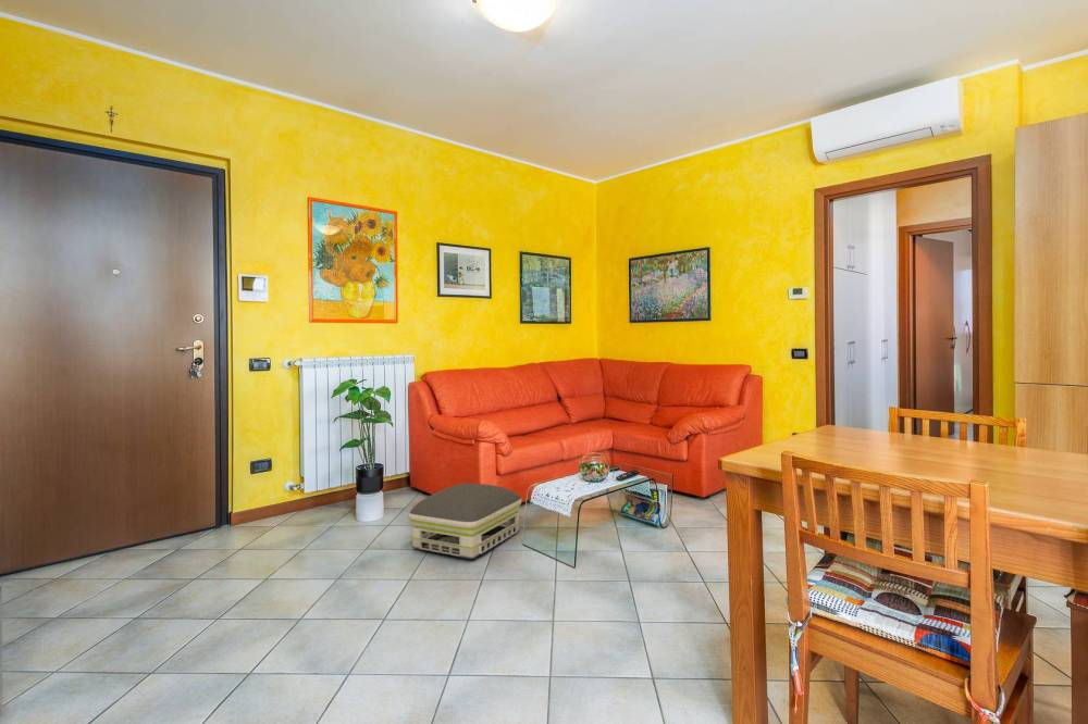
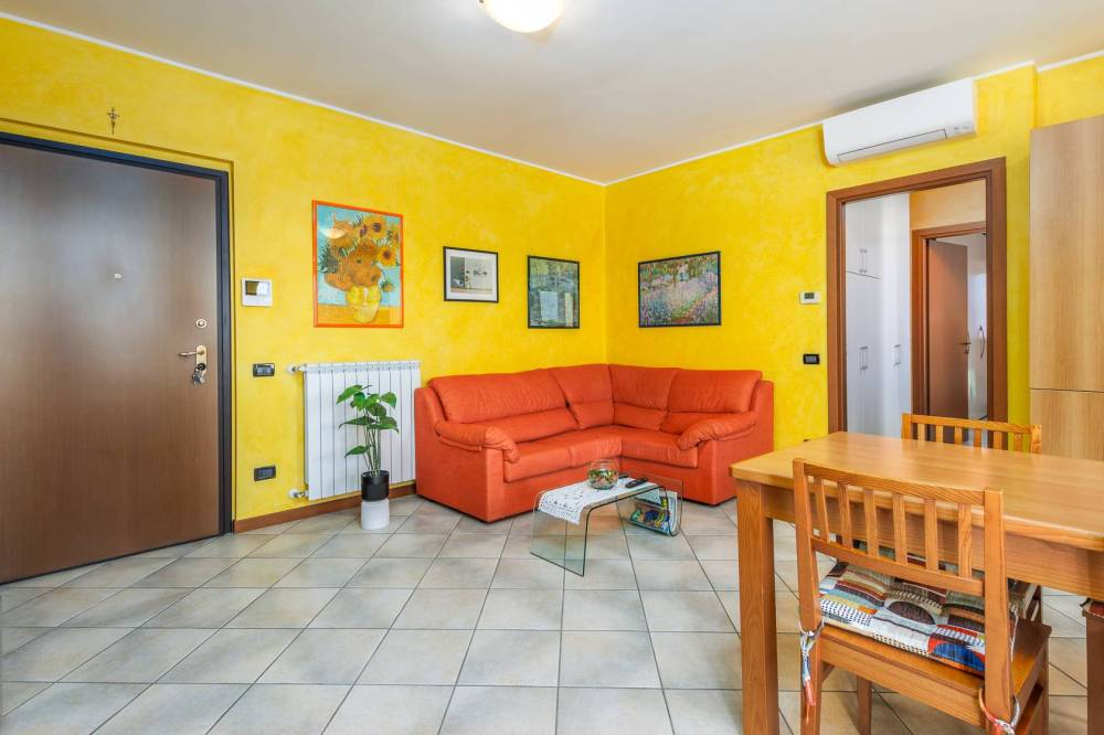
- air purifier (468, 513)
